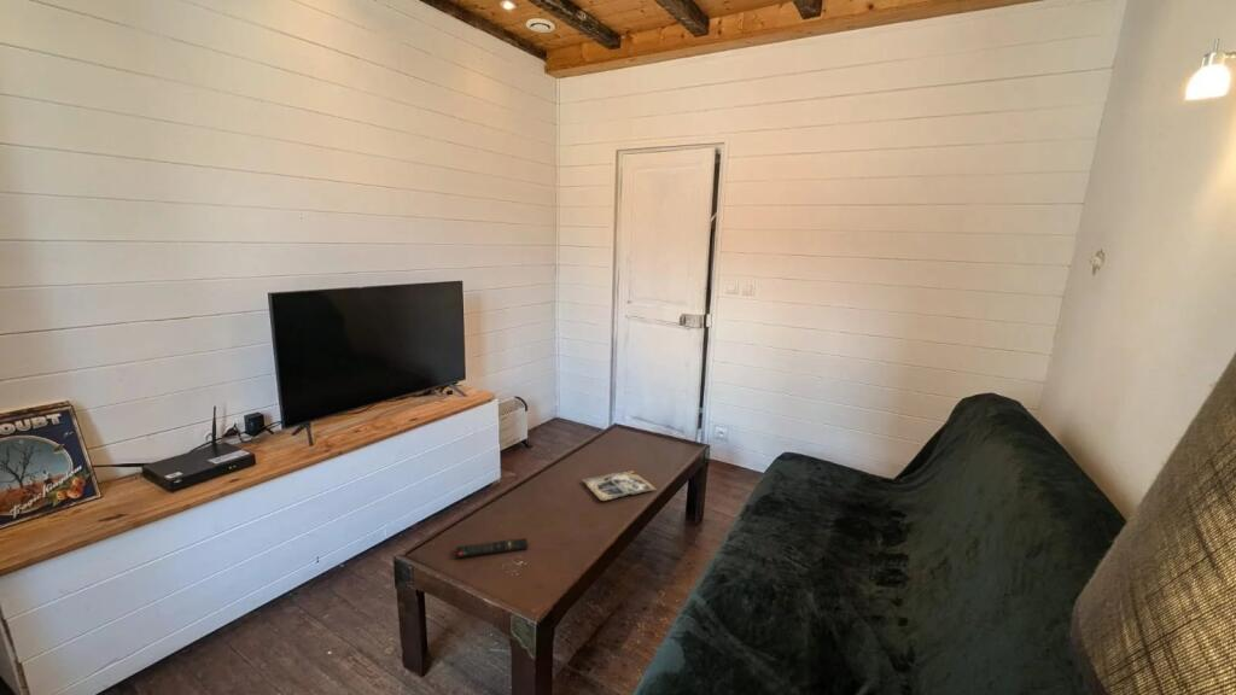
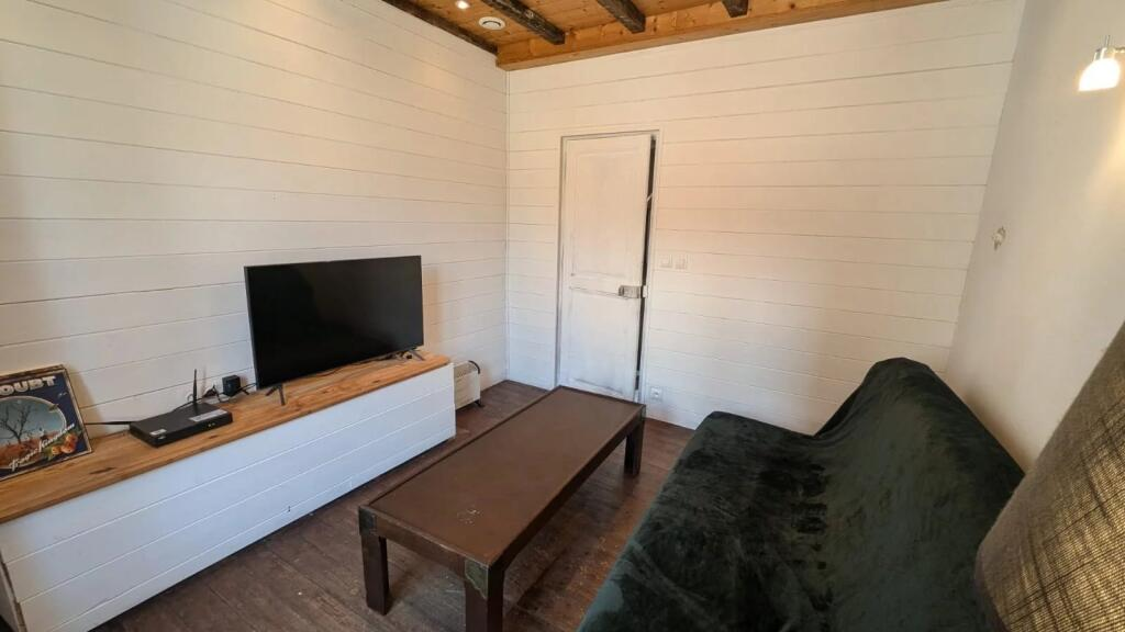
- magazine (618, 484)
- remote control (491, 548)
